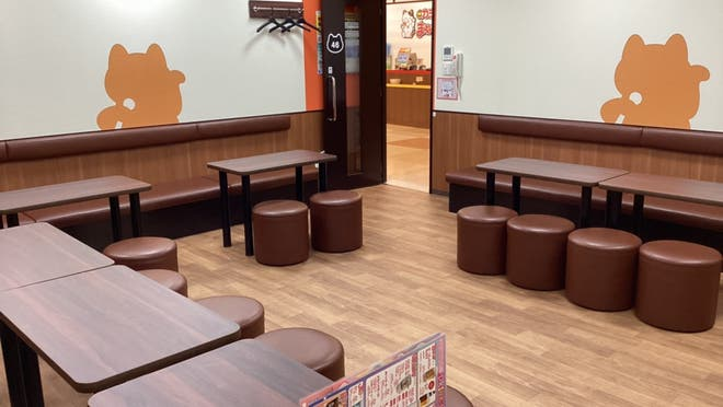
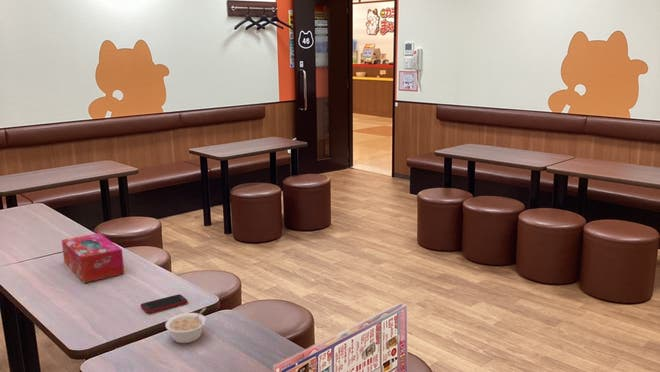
+ legume (186, 327)
+ tissue box (92, 256)
+ cell phone (164, 303)
